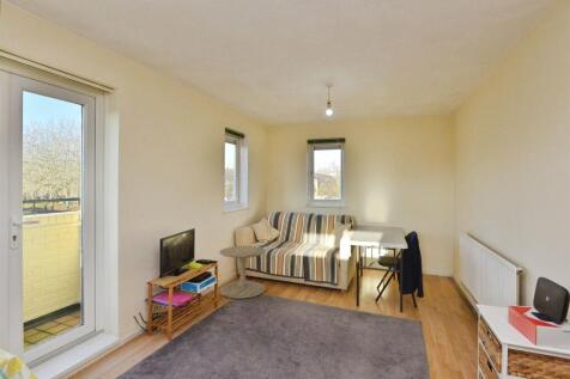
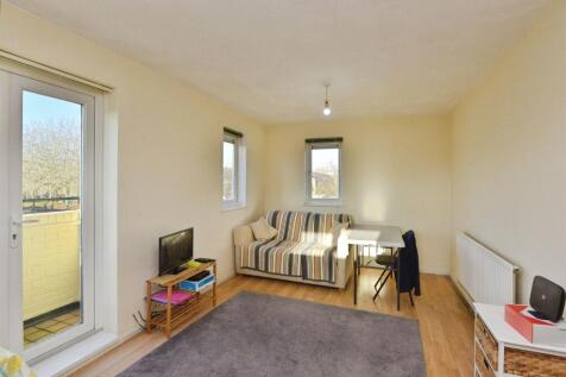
- side table (242, 269)
